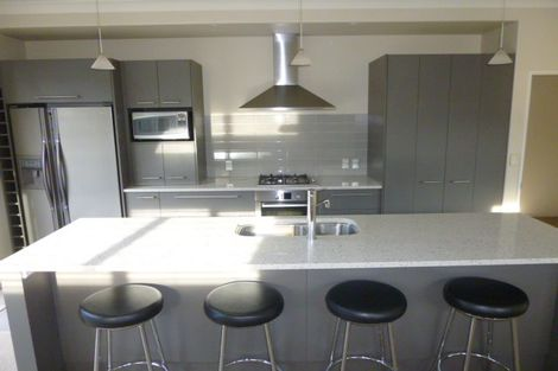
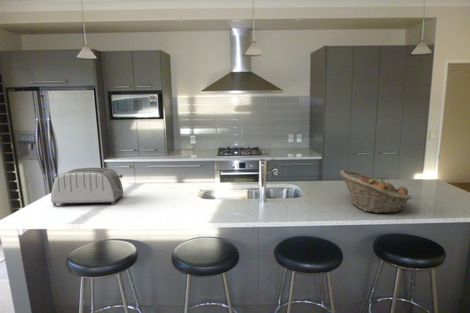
+ toaster (90, 185)
+ fruit basket (373, 189)
